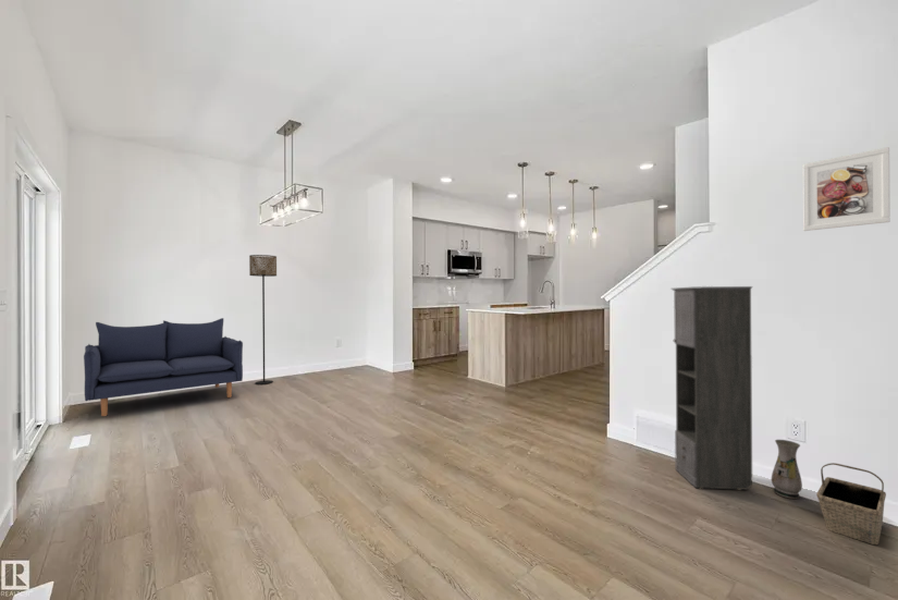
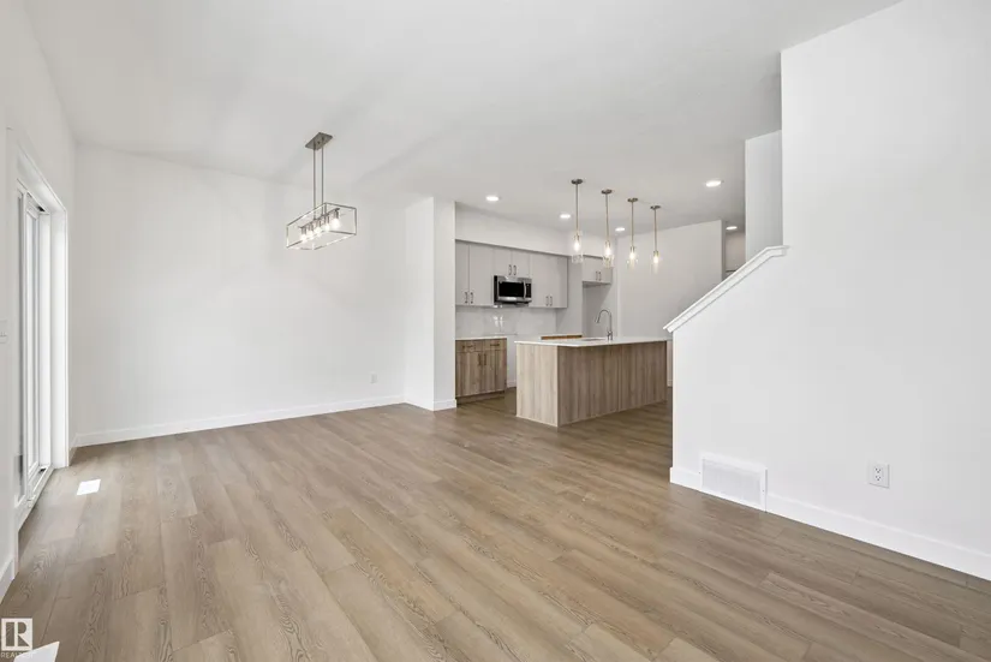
- floor lamp (263, 319)
- basket (851, 497)
- storage cabinet (710, 383)
- vase (786, 468)
- sofa (168, 360)
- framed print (844, 191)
